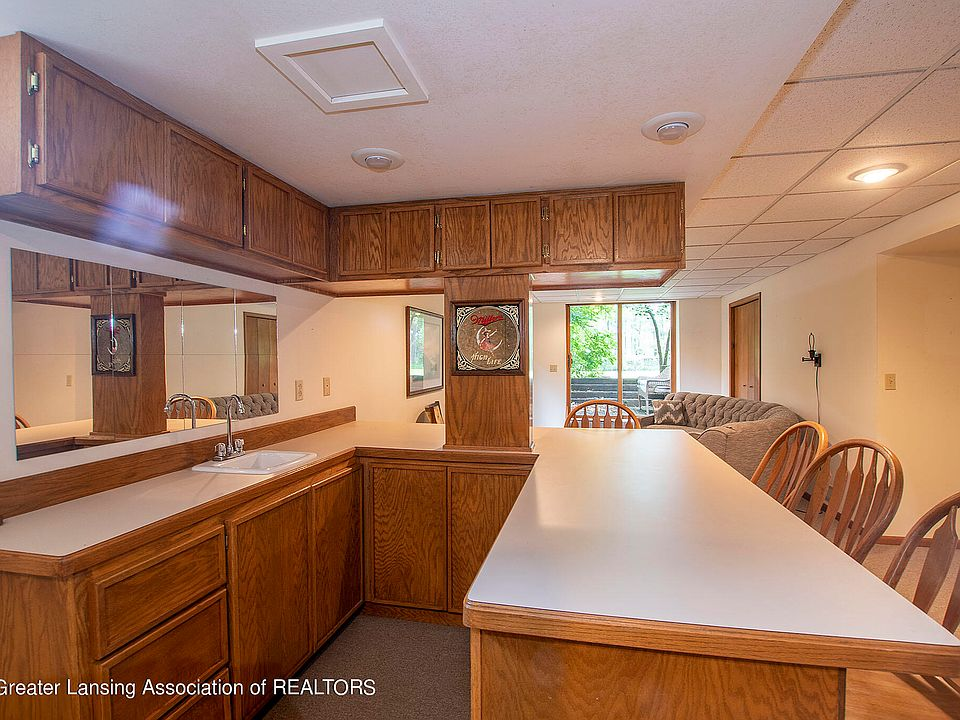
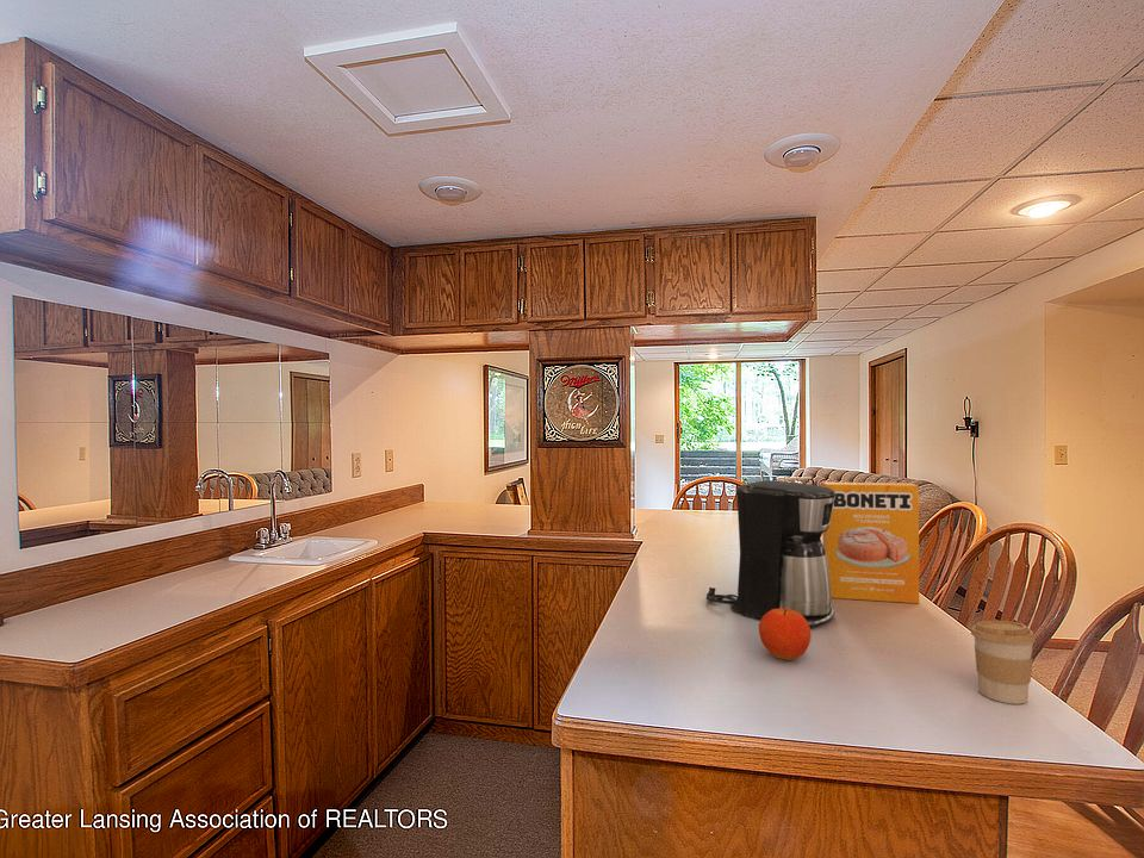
+ fruit (784, 633)
+ cereal box (869, 540)
+ coffee maker (775, 545)
+ coffee cup (1002, 658)
